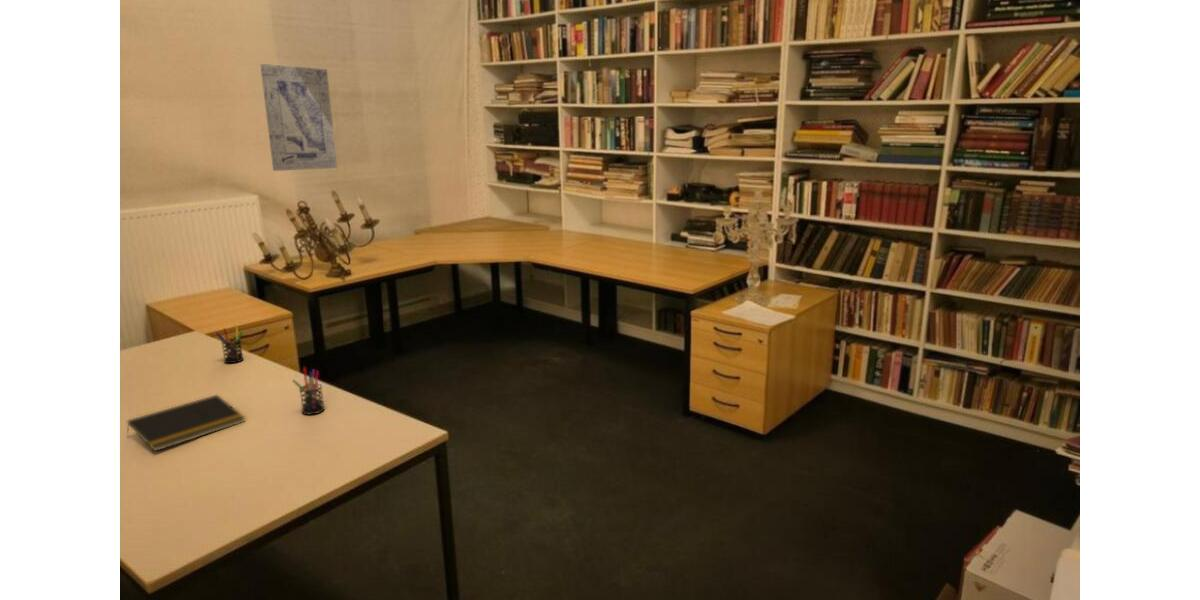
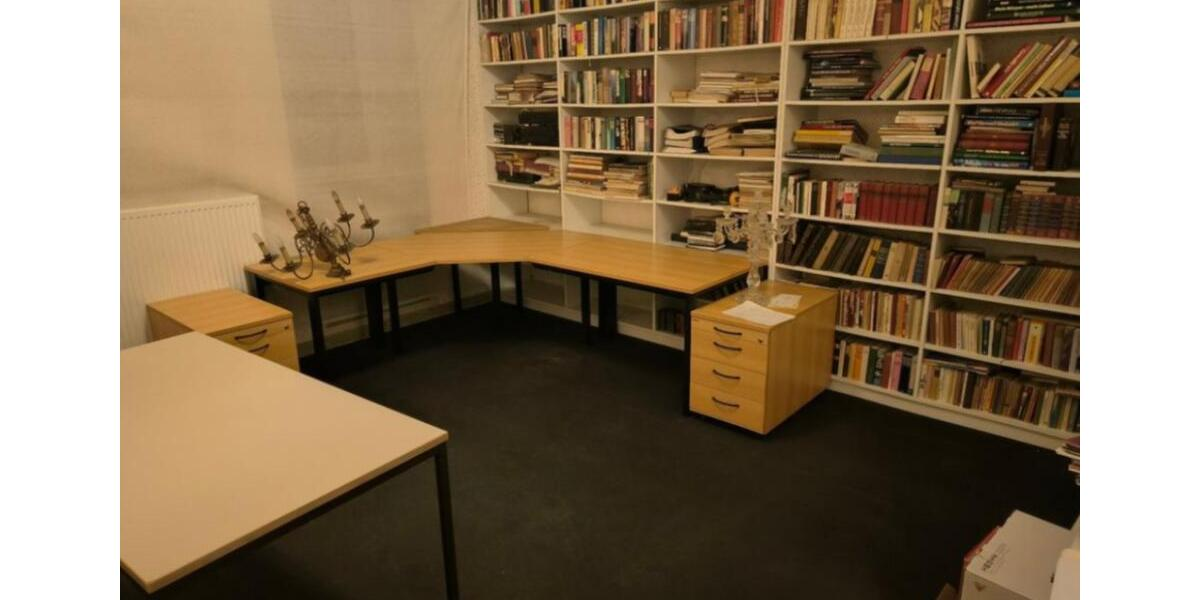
- wall art (300, 118)
- notepad (188, 420)
- pen holder (308, 390)
- pen holder (232, 343)
